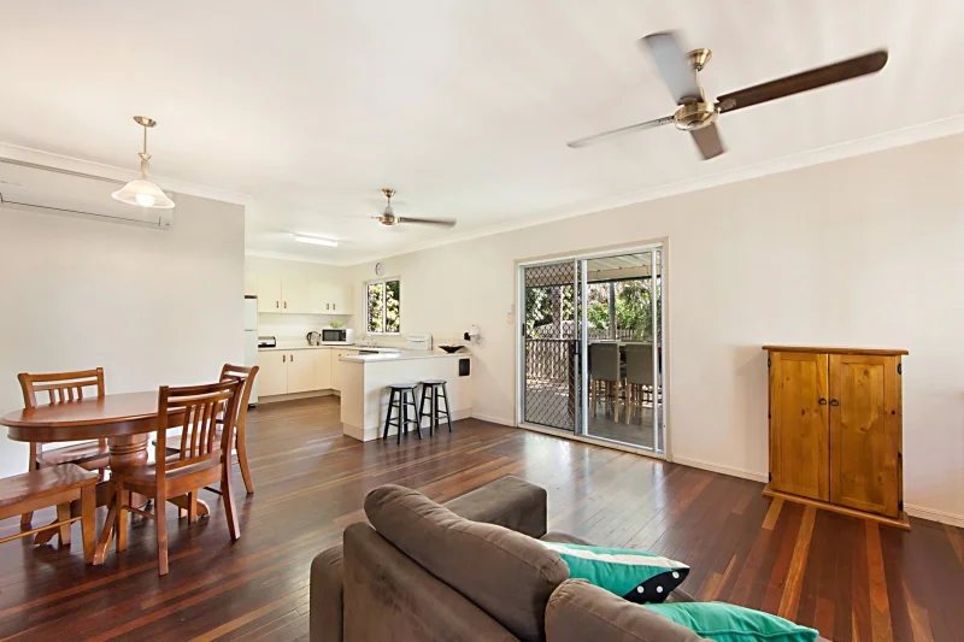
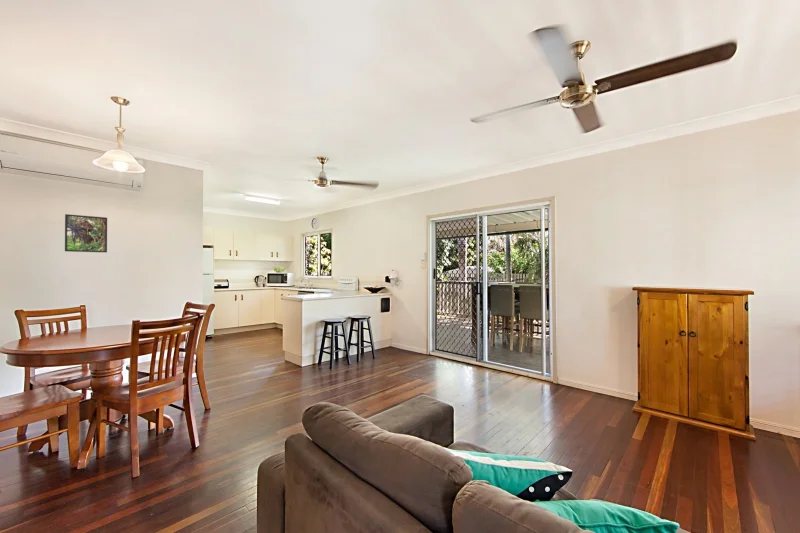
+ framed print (86, 233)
